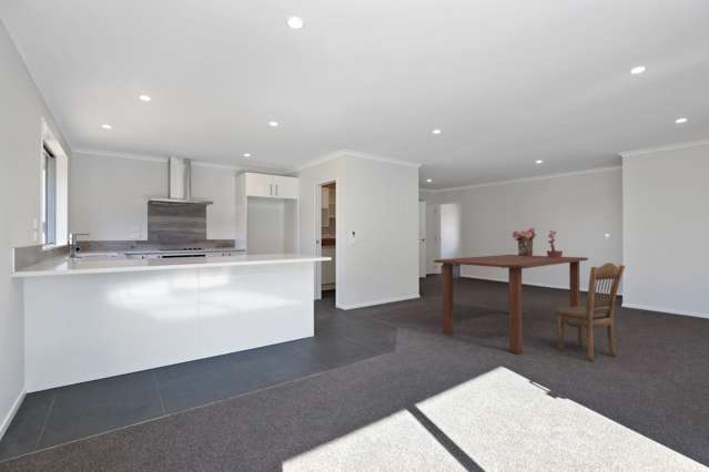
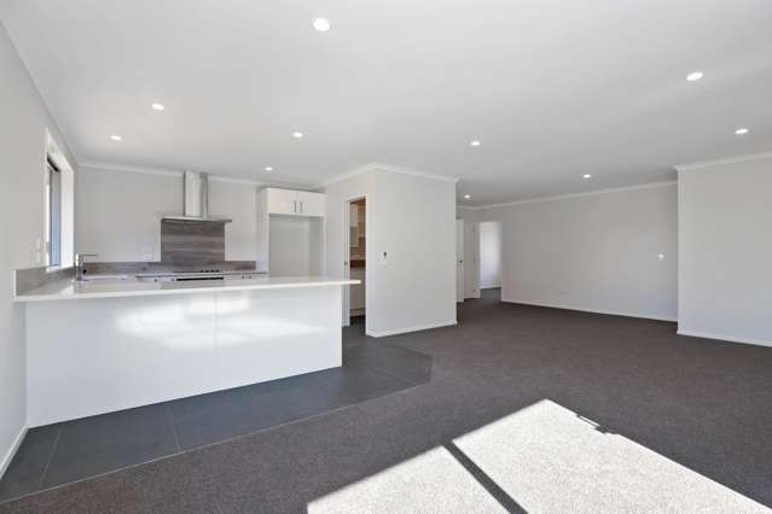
- potted plant (554, 246)
- dining chair (587, 307)
- dining table (514, 294)
- bouquet (524, 242)
